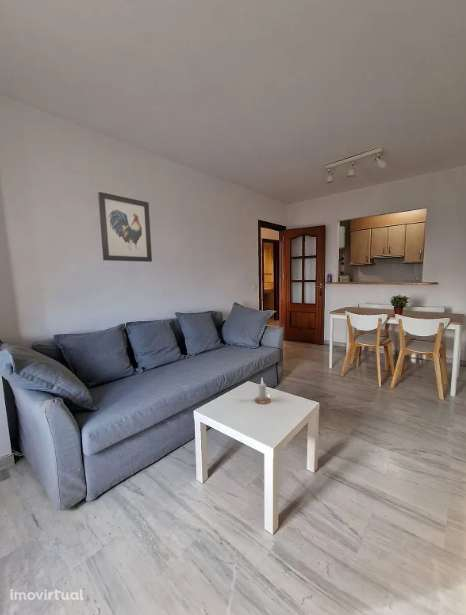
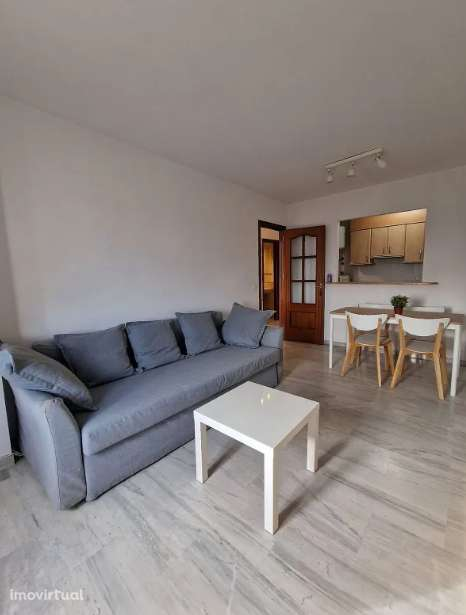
- candle (262, 388)
- wall art (127, 229)
